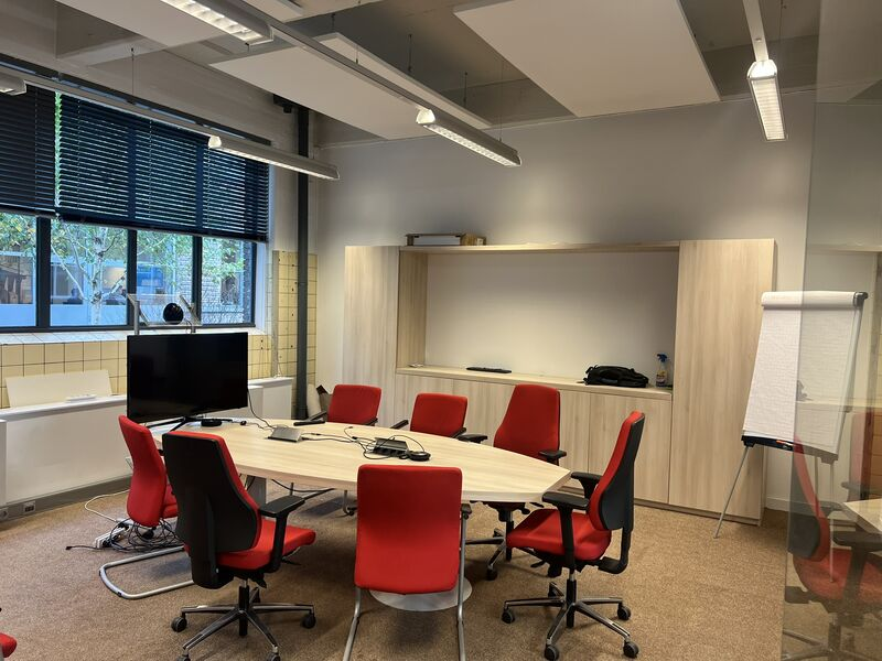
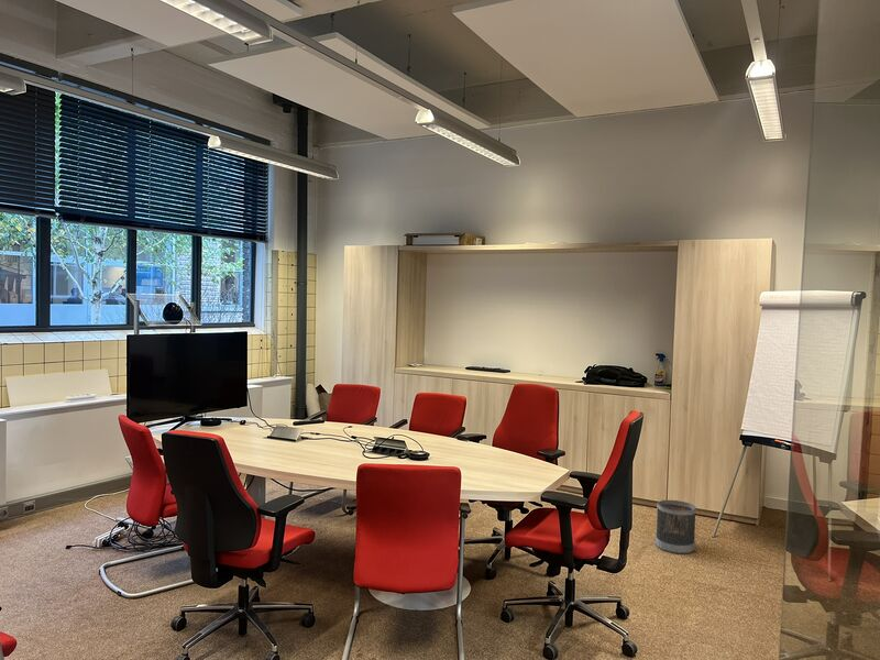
+ wastebasket (675, 526)
